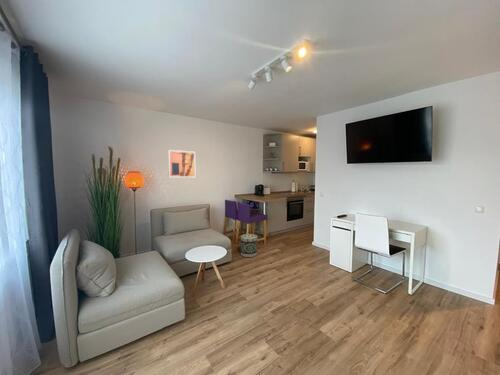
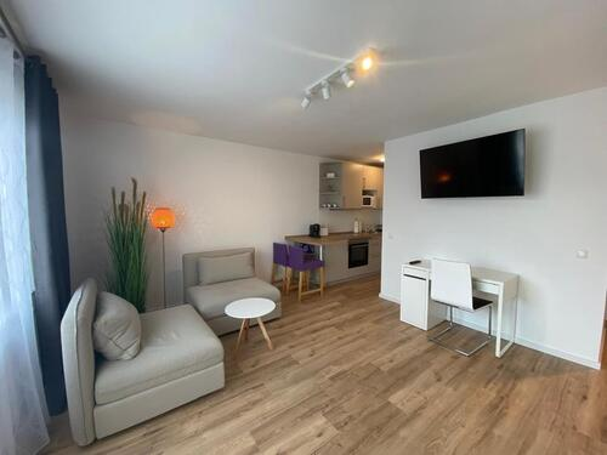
- basket (249, 244)
- wall art (182, 164)
